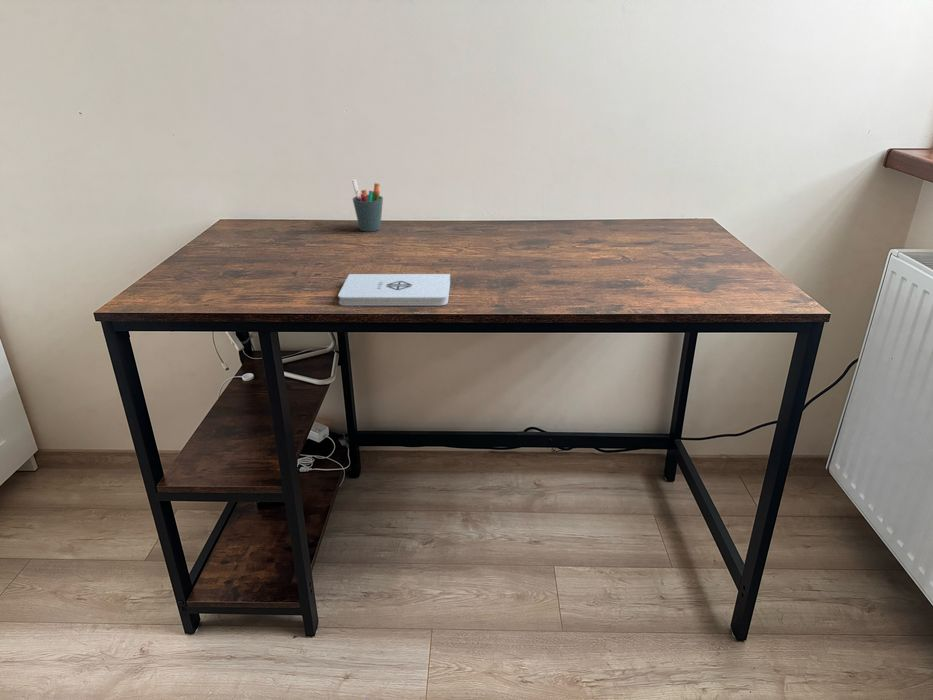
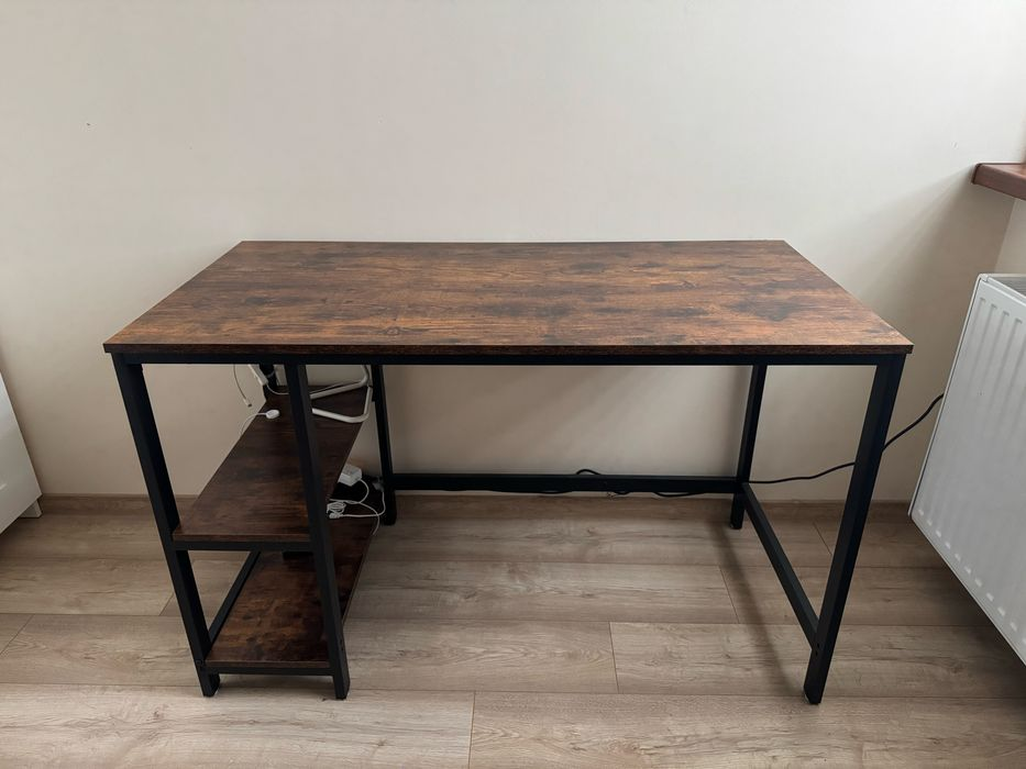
- notepad (396, 289)
- pen holder (368, 205)
